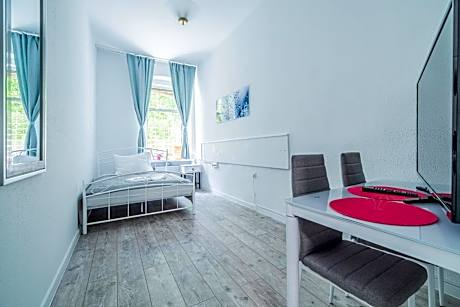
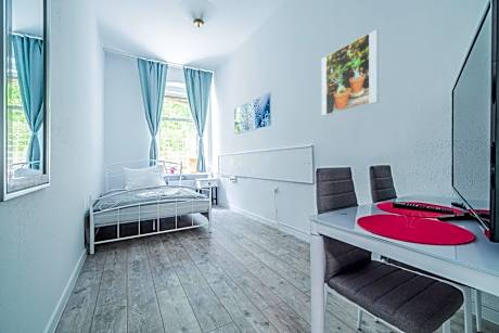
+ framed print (346, 78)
